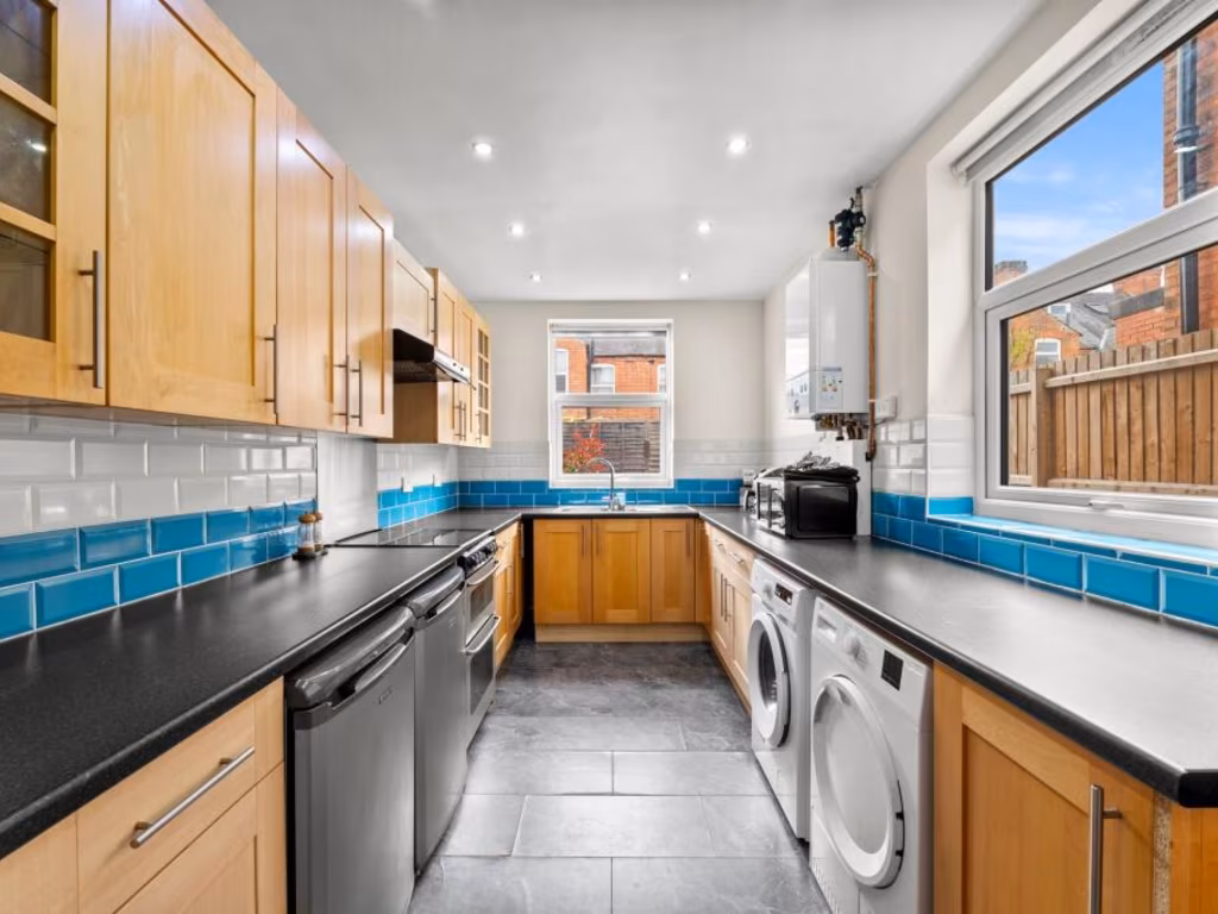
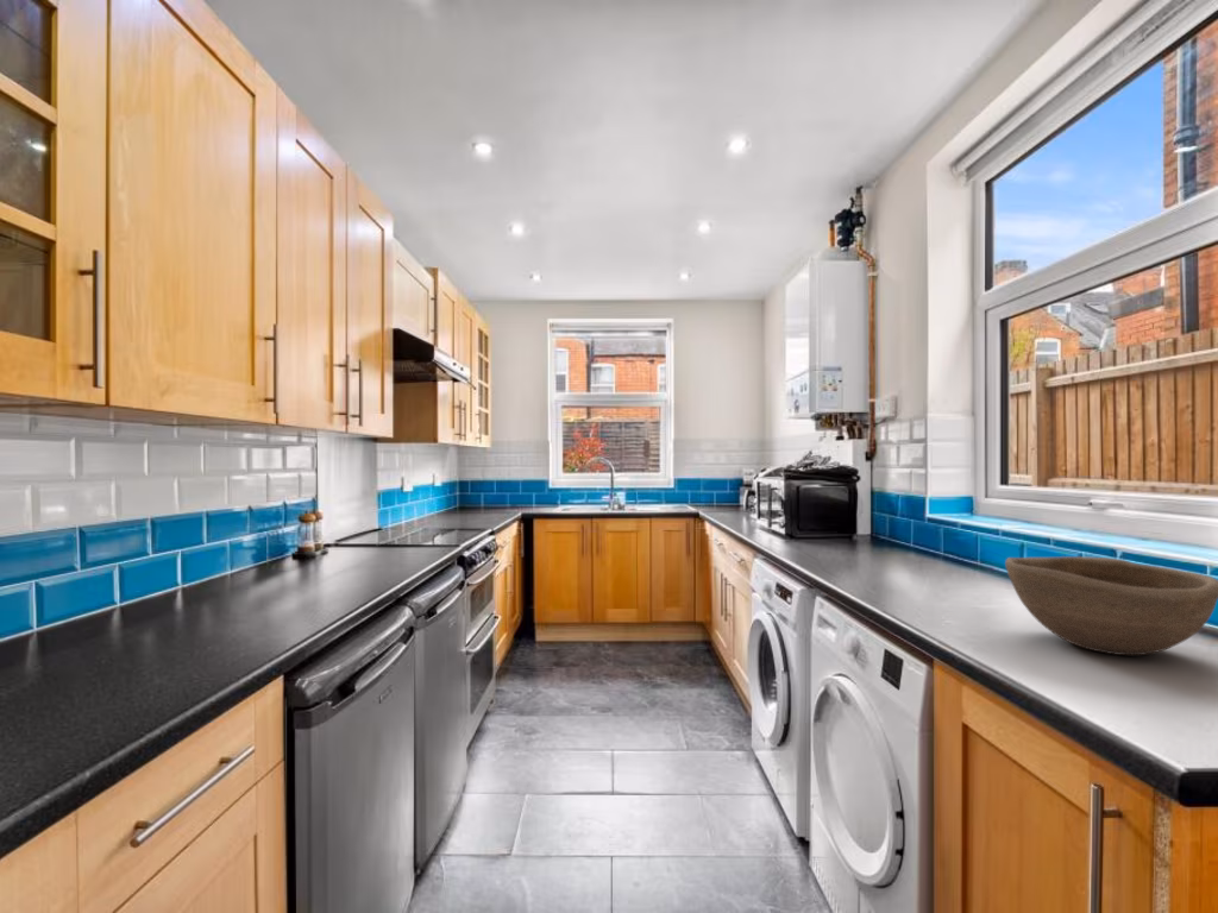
+ bowl (1105, 605)
